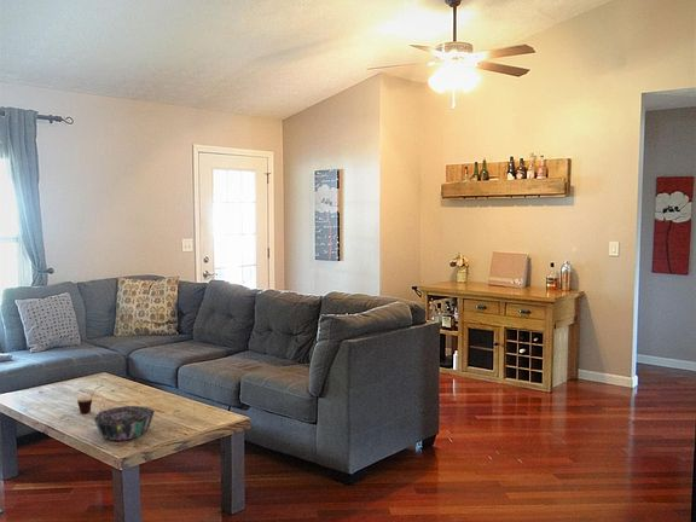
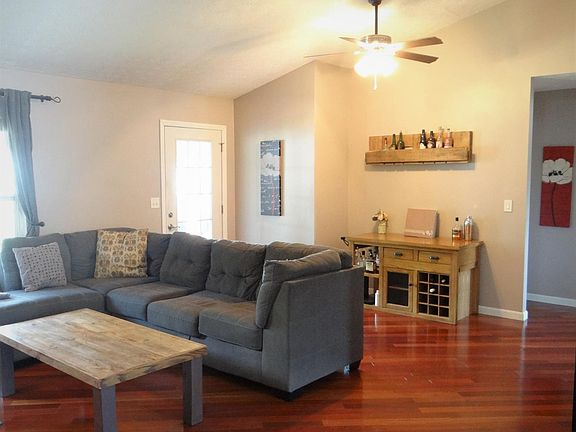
- decorative bowl (124, 423)
- cup (91, 399)
